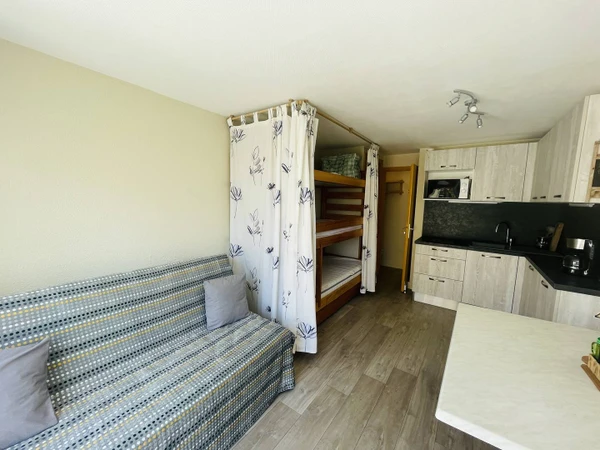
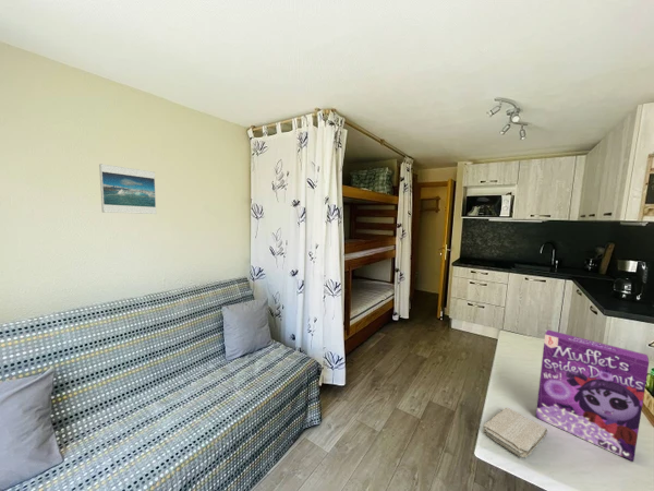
+ cereal box (585, 387)
+ washcloth (514, 429)
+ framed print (130, 191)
